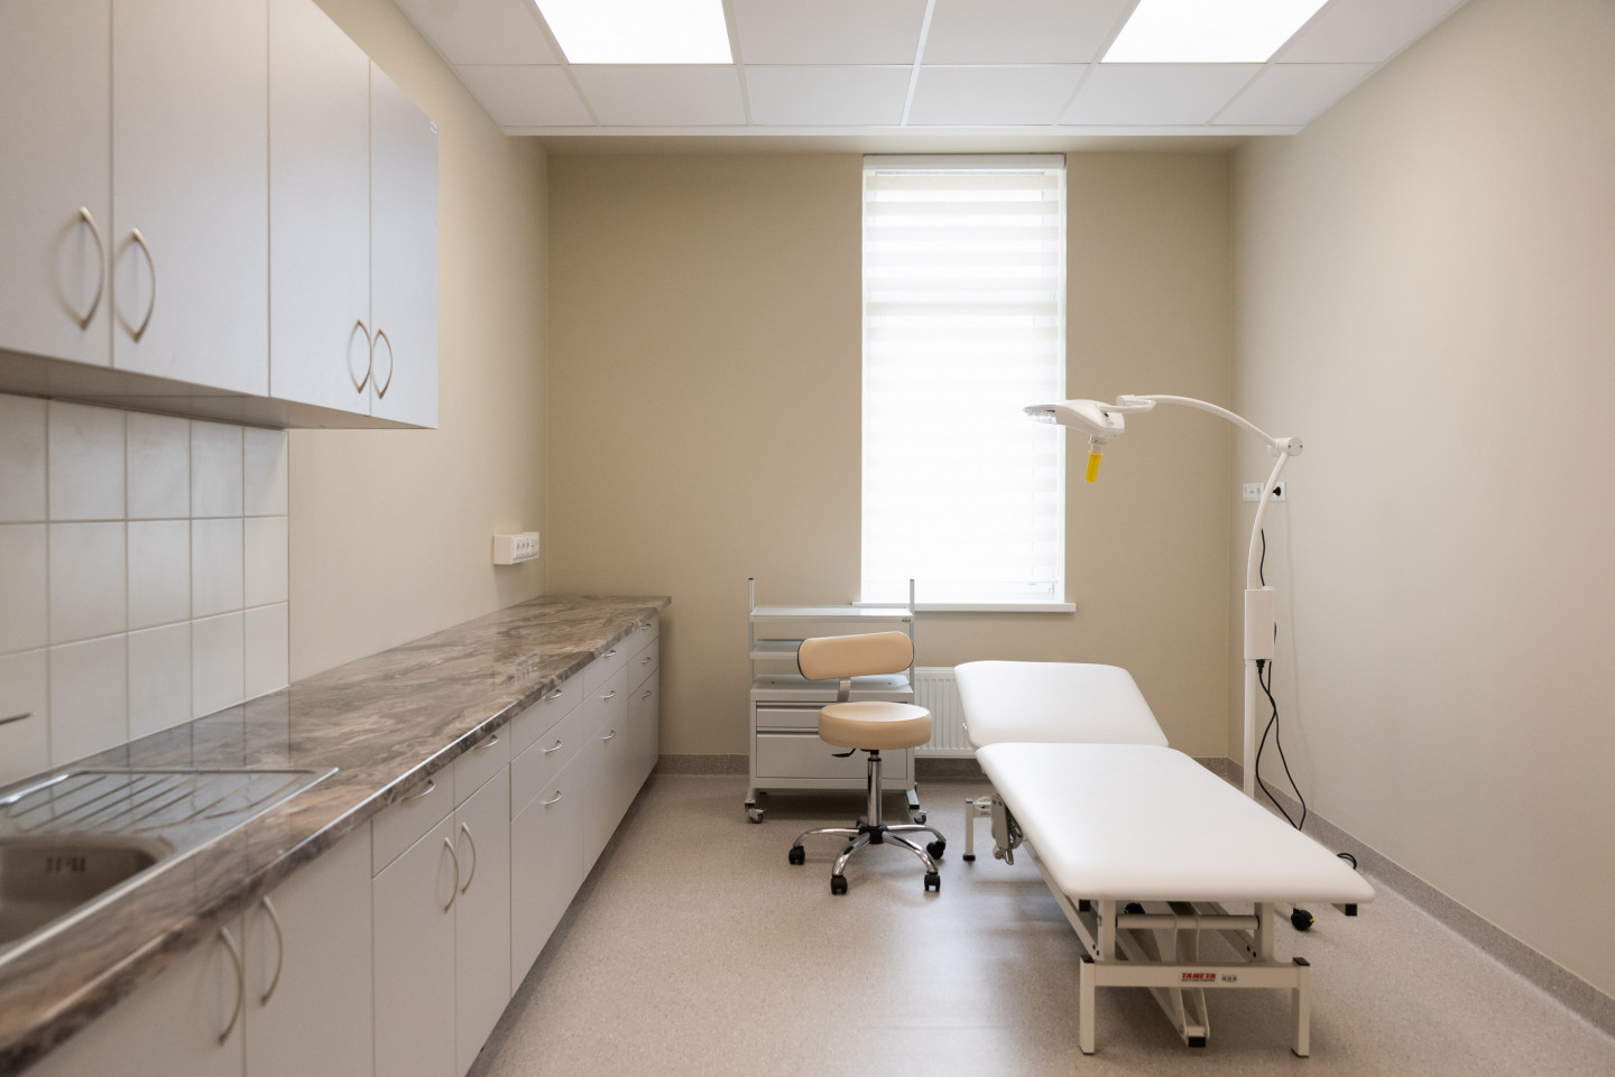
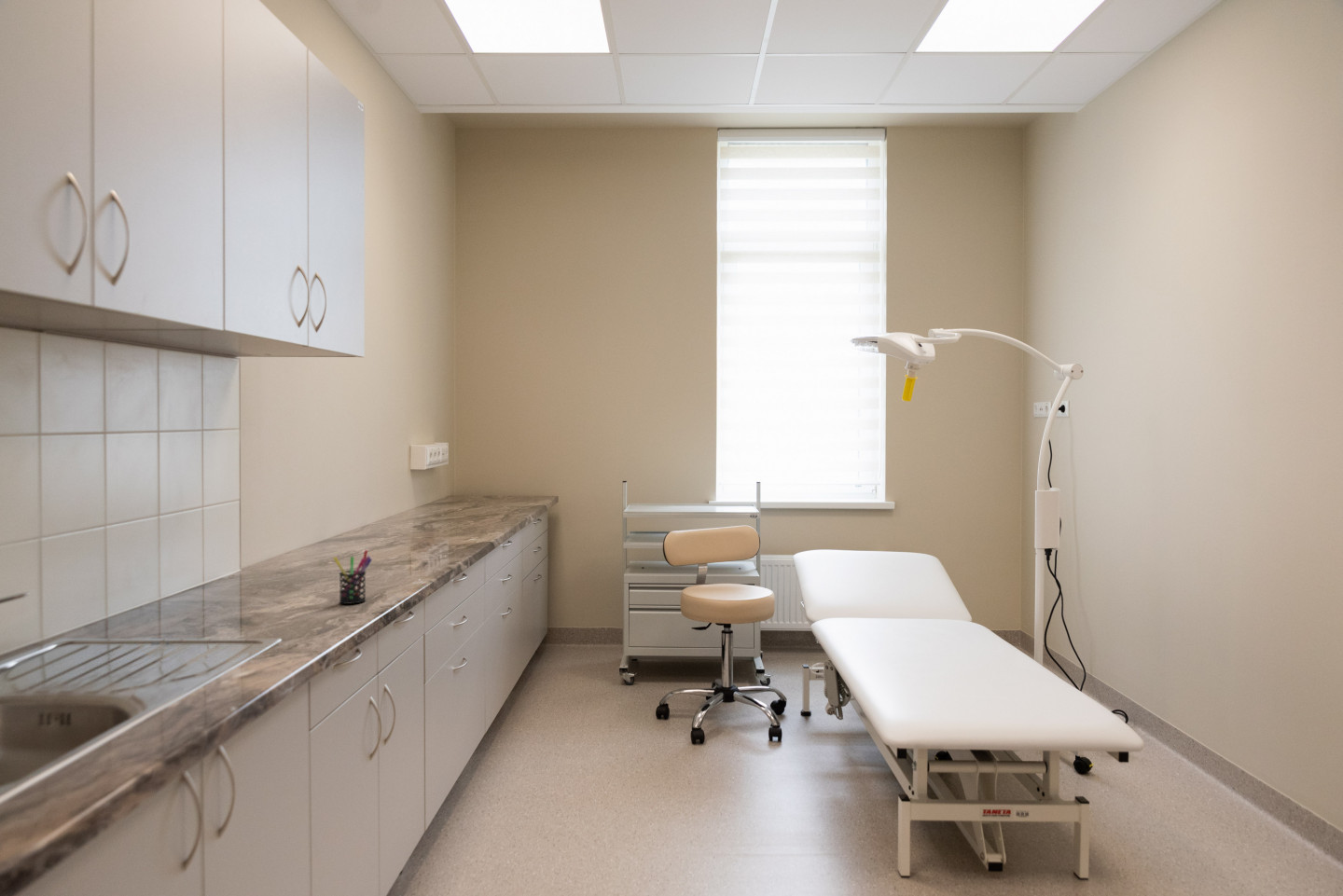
+ pen holder (353, 575)
